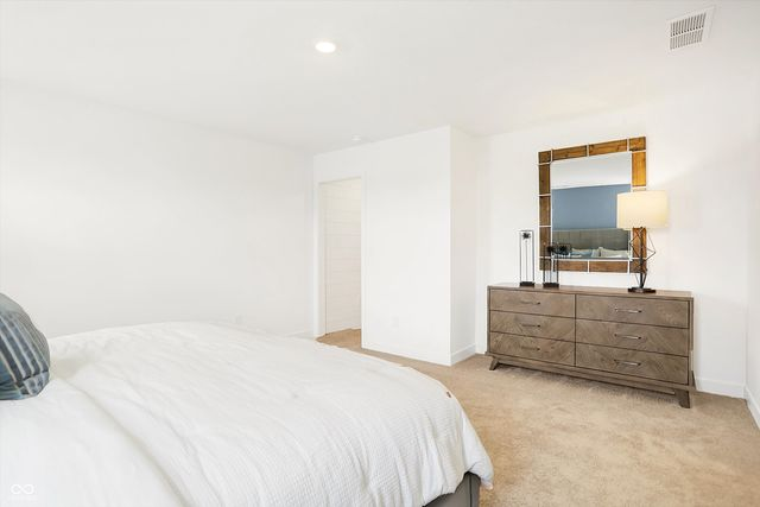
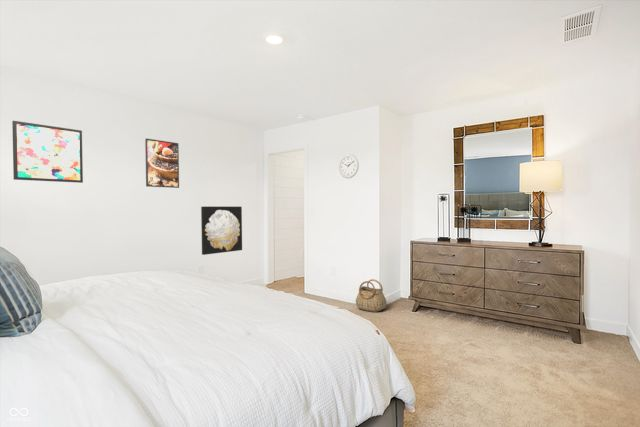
+ wall art (222, 229)
+ wall art (49, 153)
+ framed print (162, 164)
+ basket (370, 294)
+ wall clock (348, 166)
